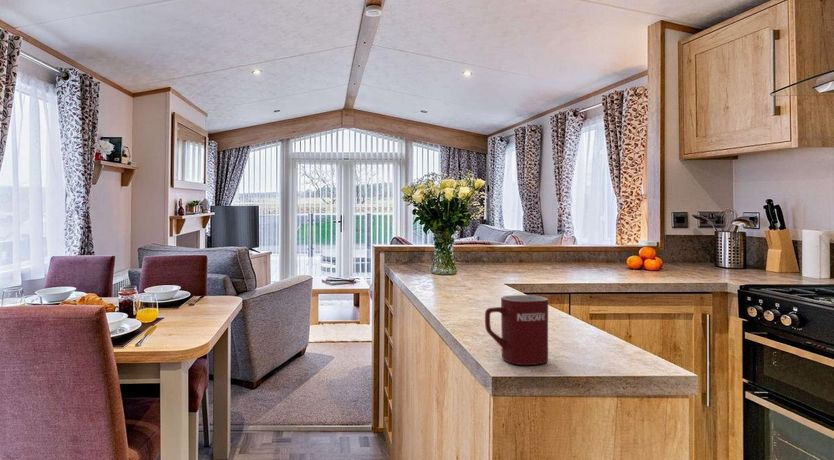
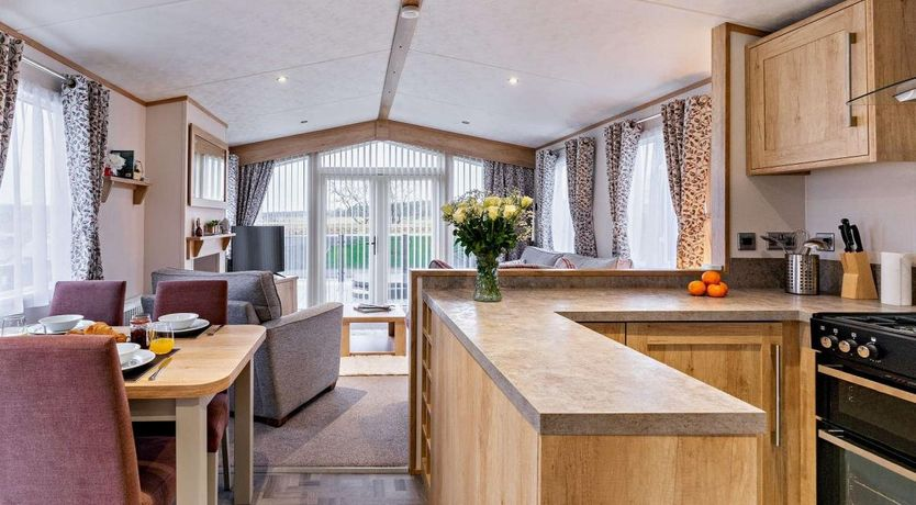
- mug (515, 329)
